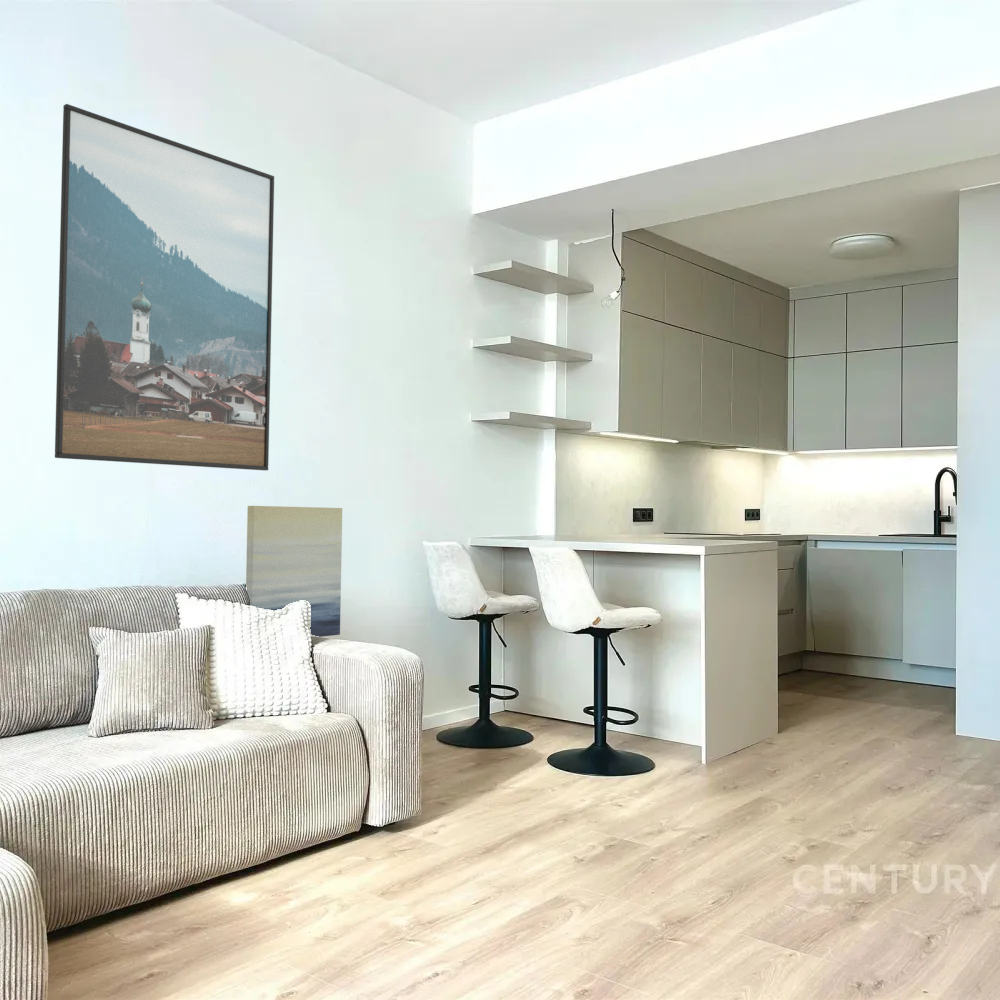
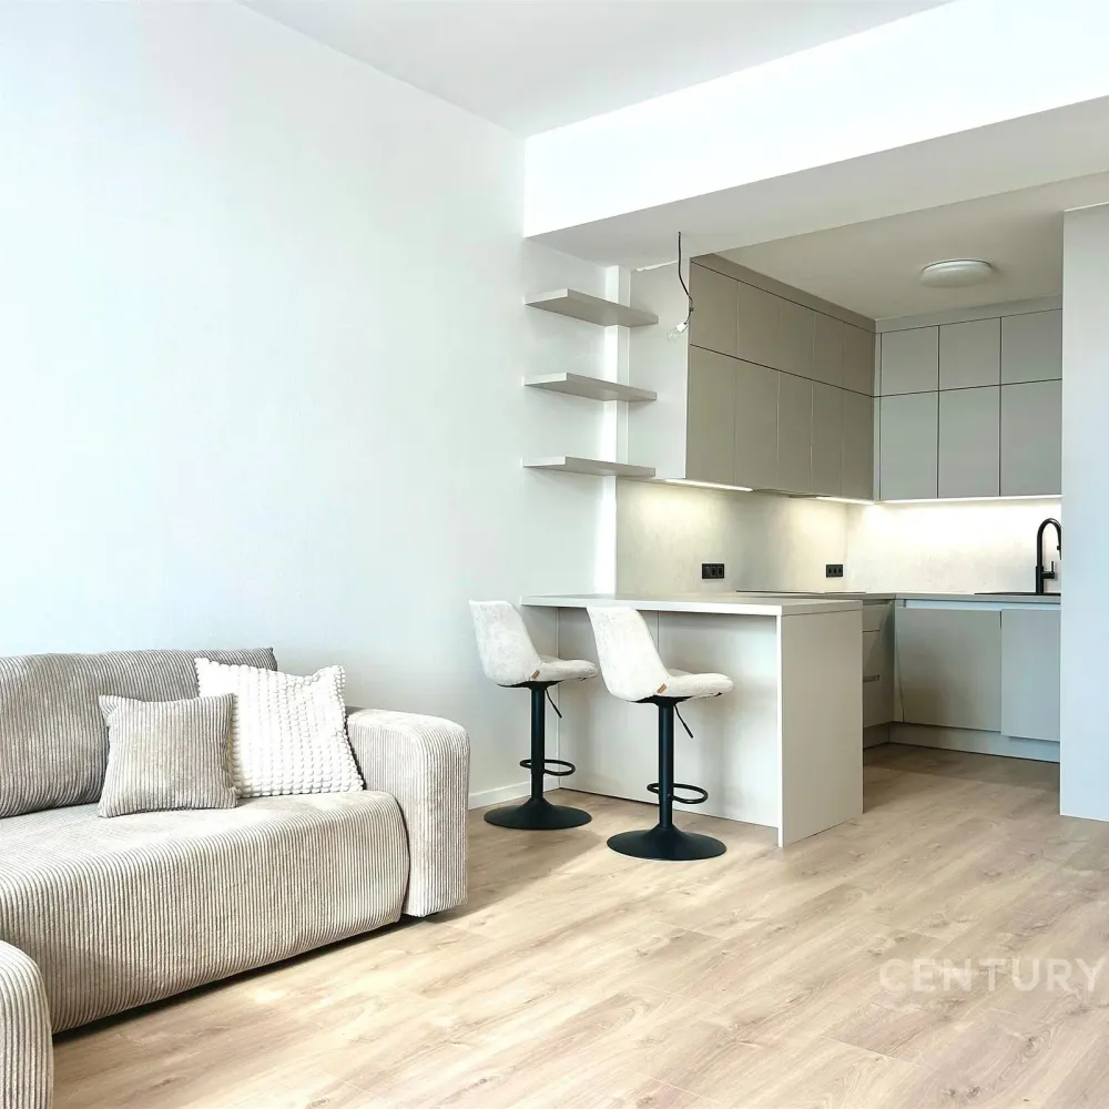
- wall art (295, 572)
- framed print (174, 303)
